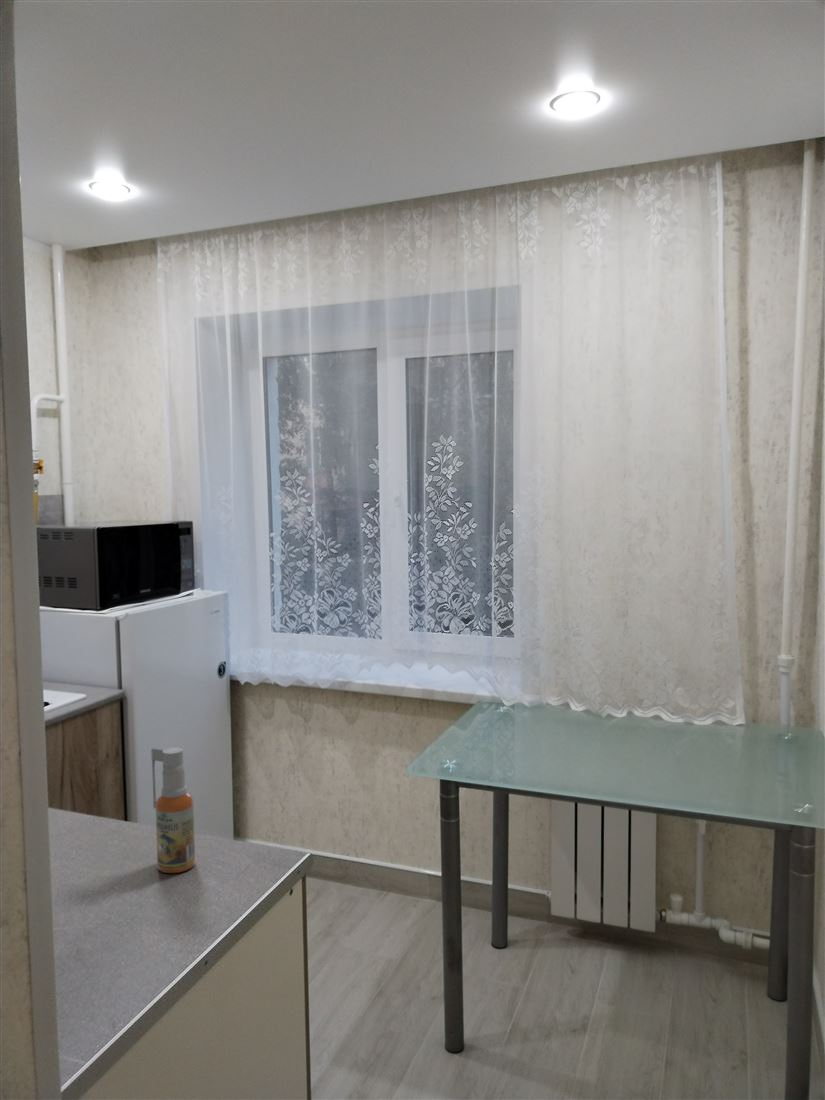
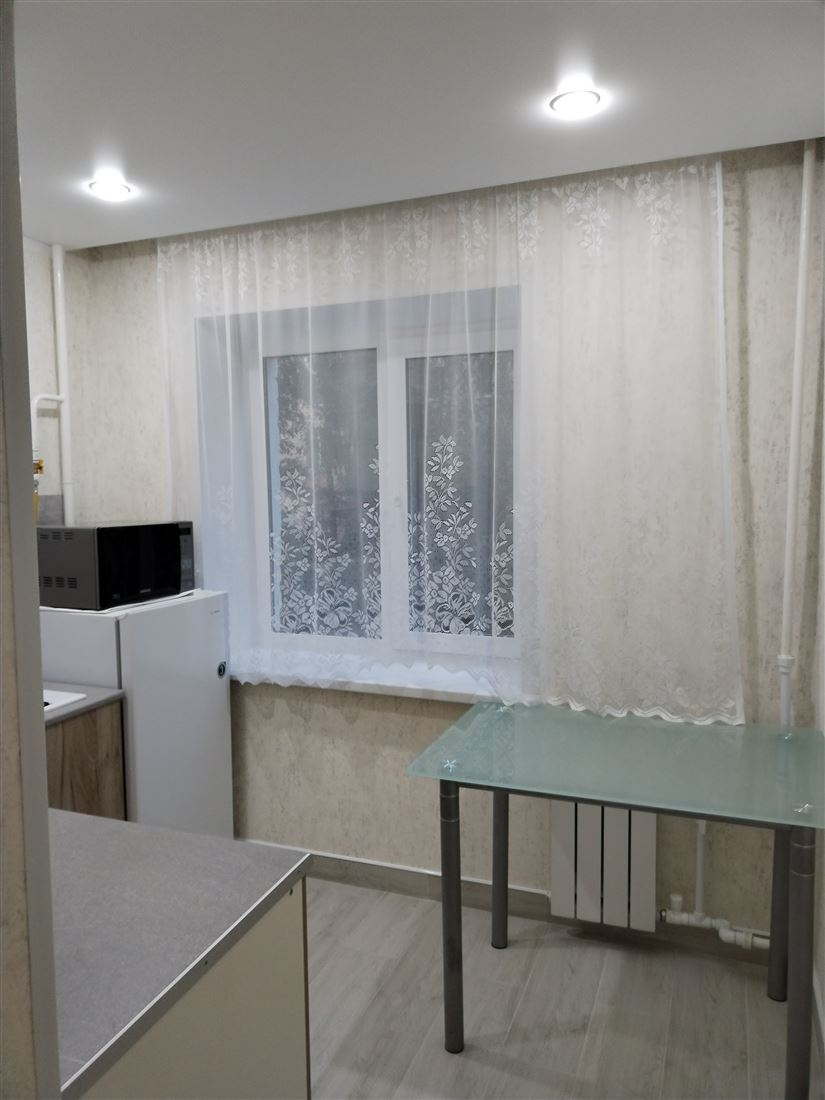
- spray bottle (171, 807)
